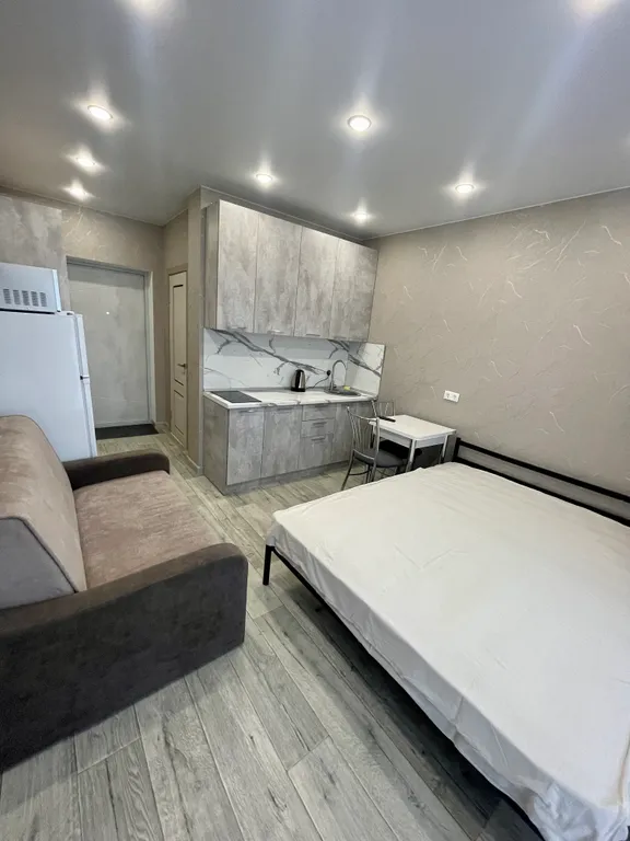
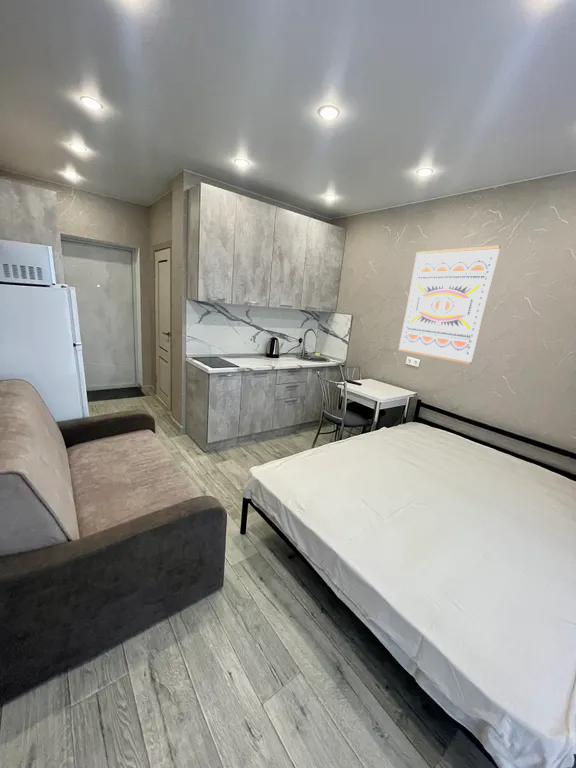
+ wall art (442, 305)
